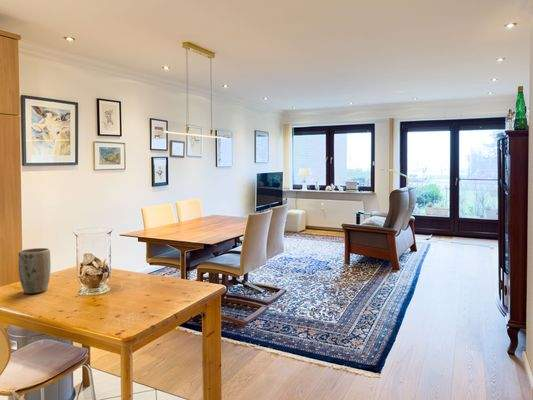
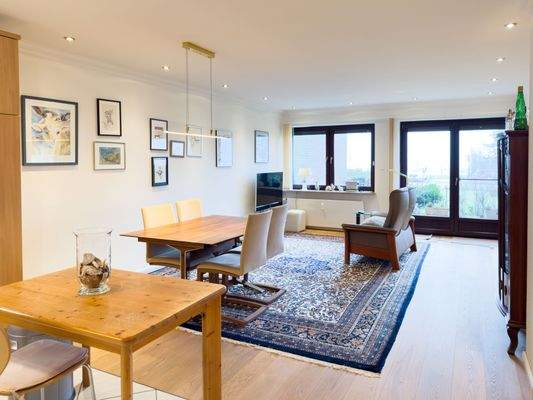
- plant pot (35, 270)
